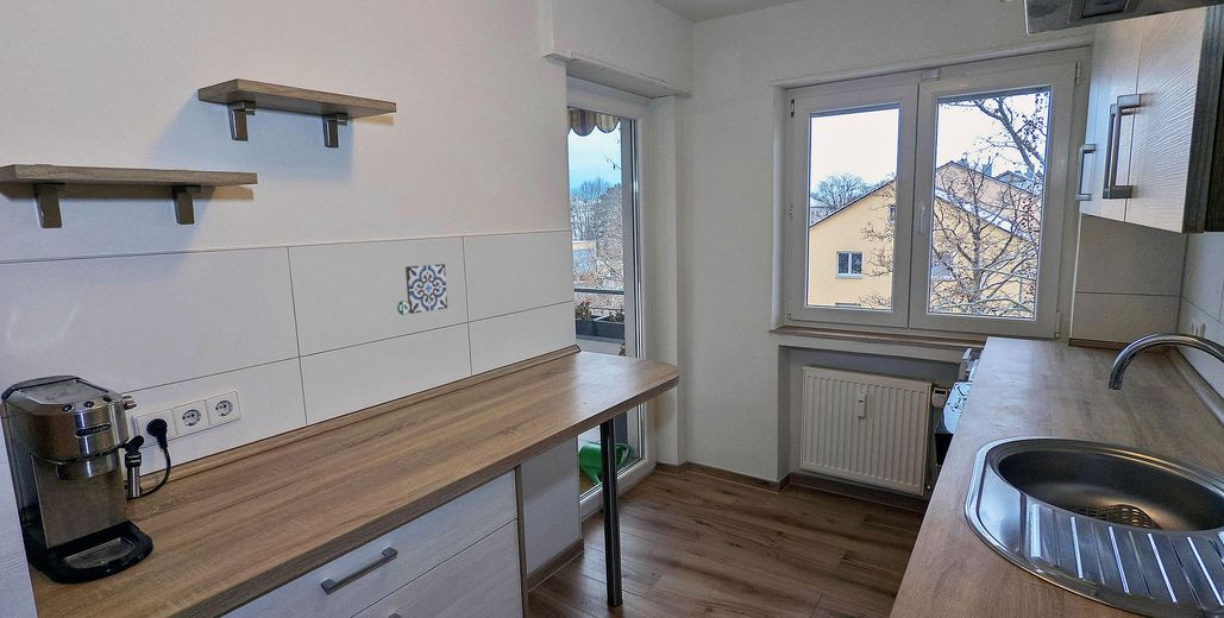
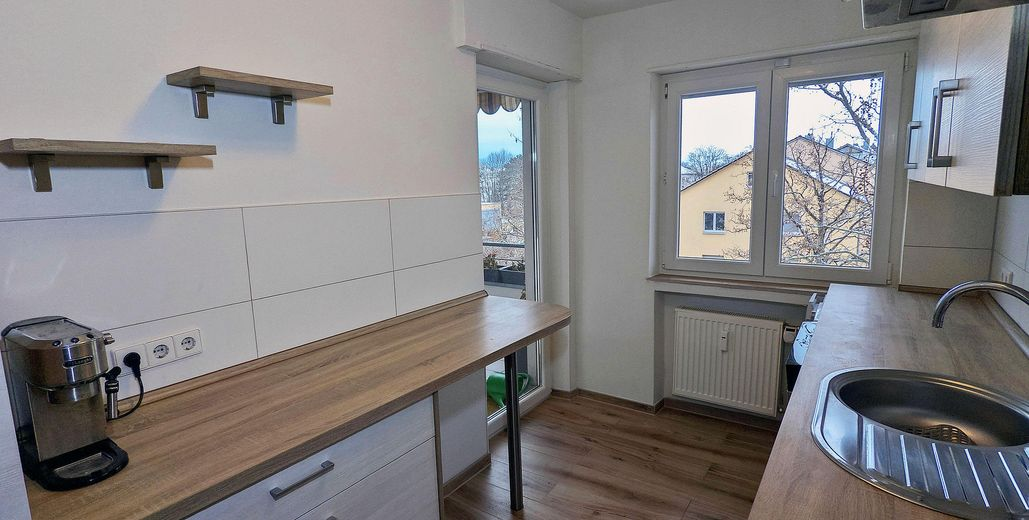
- decorative tile (421, 289)
